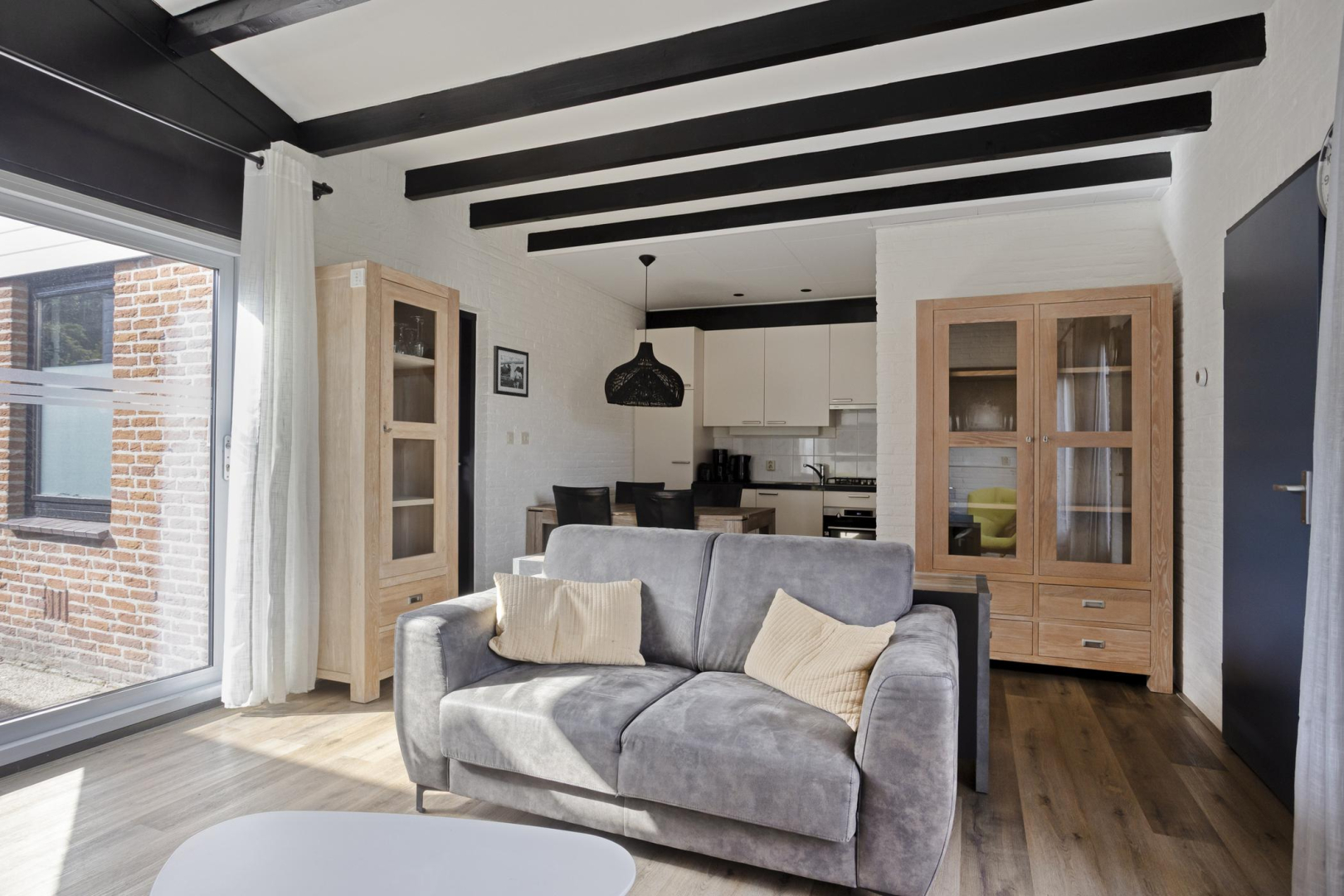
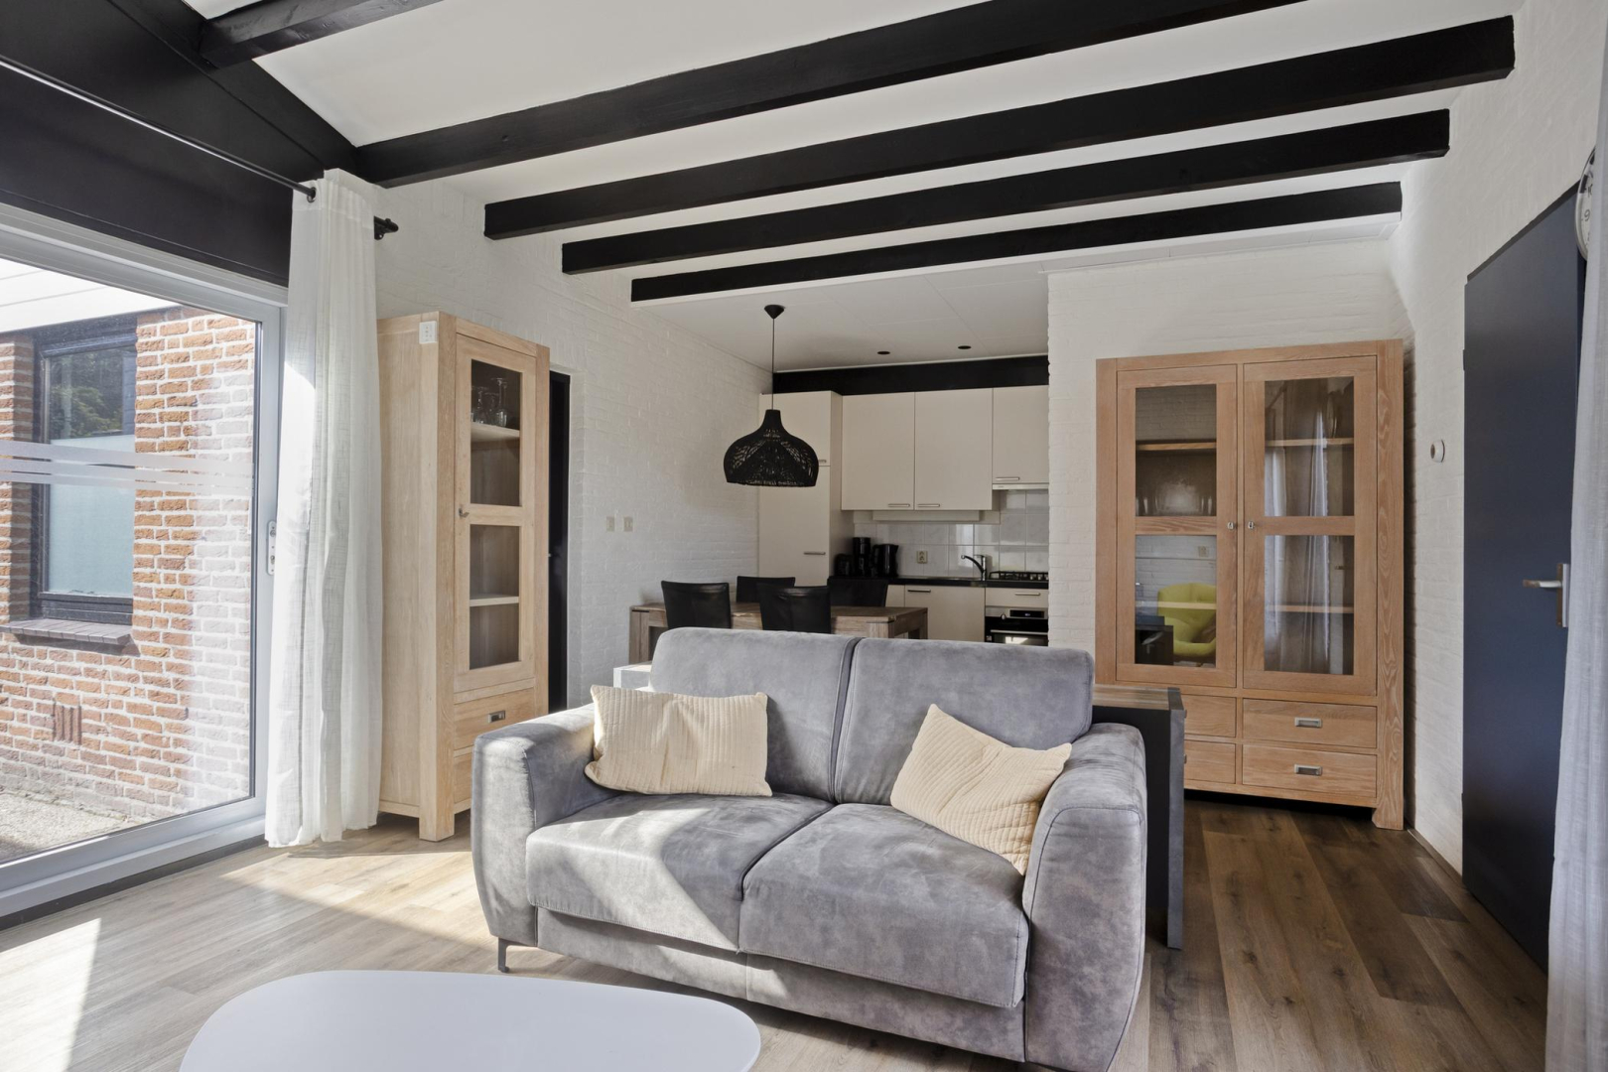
- picture frame (511, 372)
